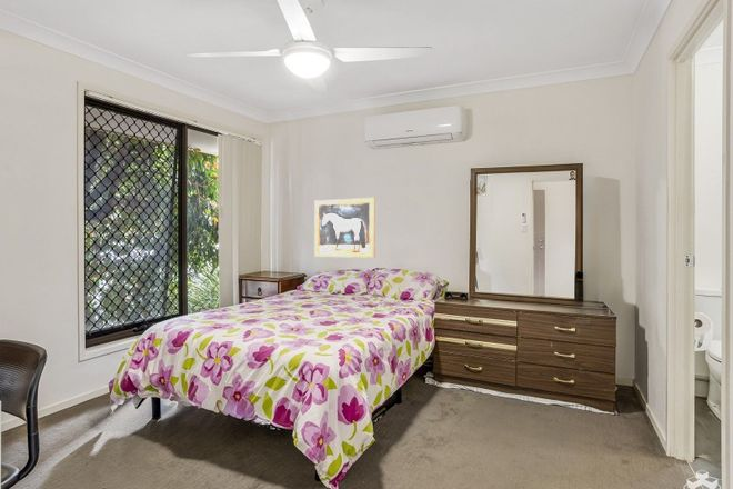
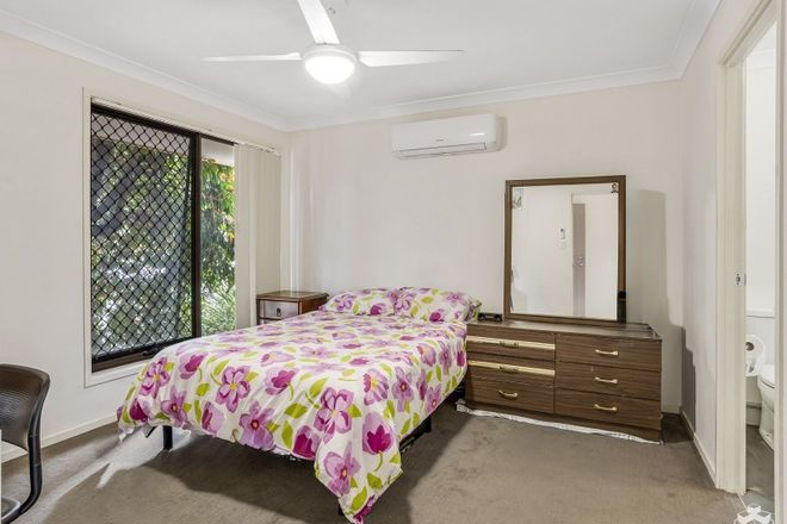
- wall art (343, 228)
